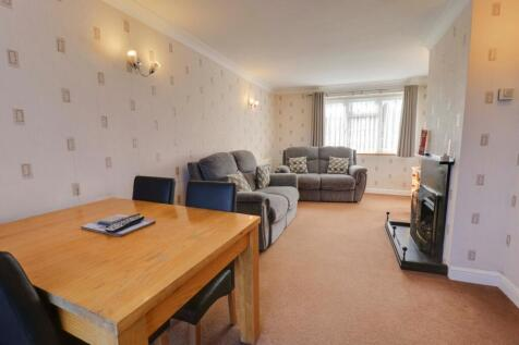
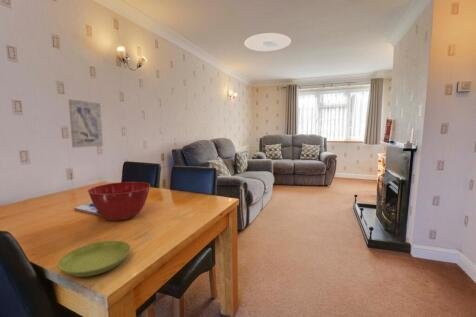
+ saucer (97, 258)
+ ceiling light (267, 40)
+ mixing bowl (121, 201)
+ wall art (87, 124)
